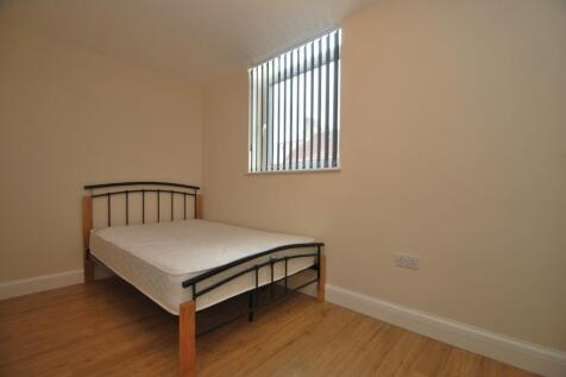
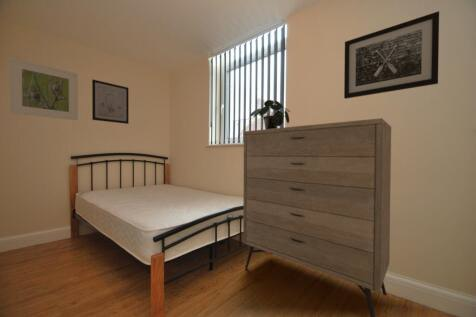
+ wall art (386, 60)
+ dresser (309, 205)
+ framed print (46, 91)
+ wall art (111, 102)
+ potted plant (271, 116)
